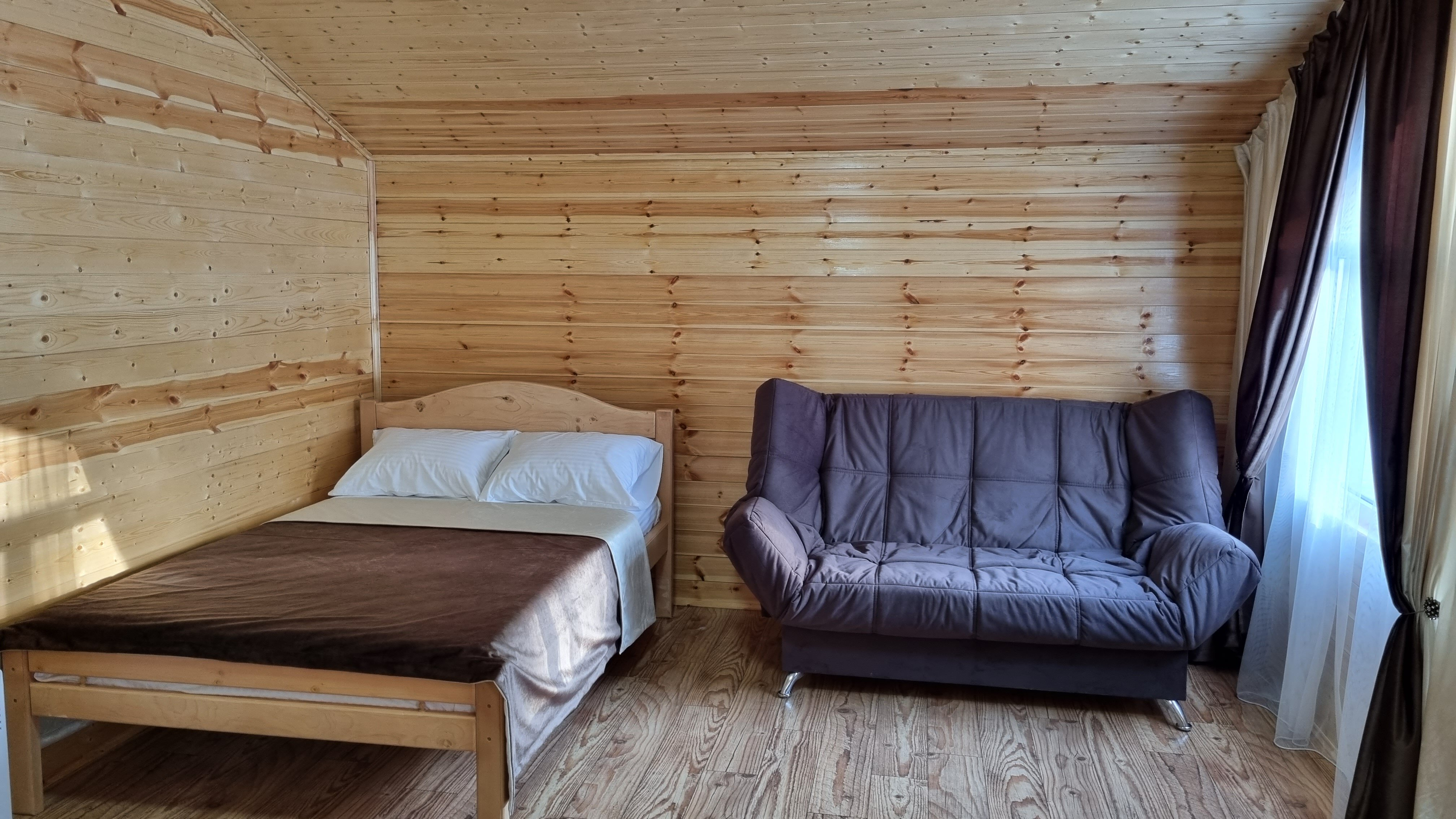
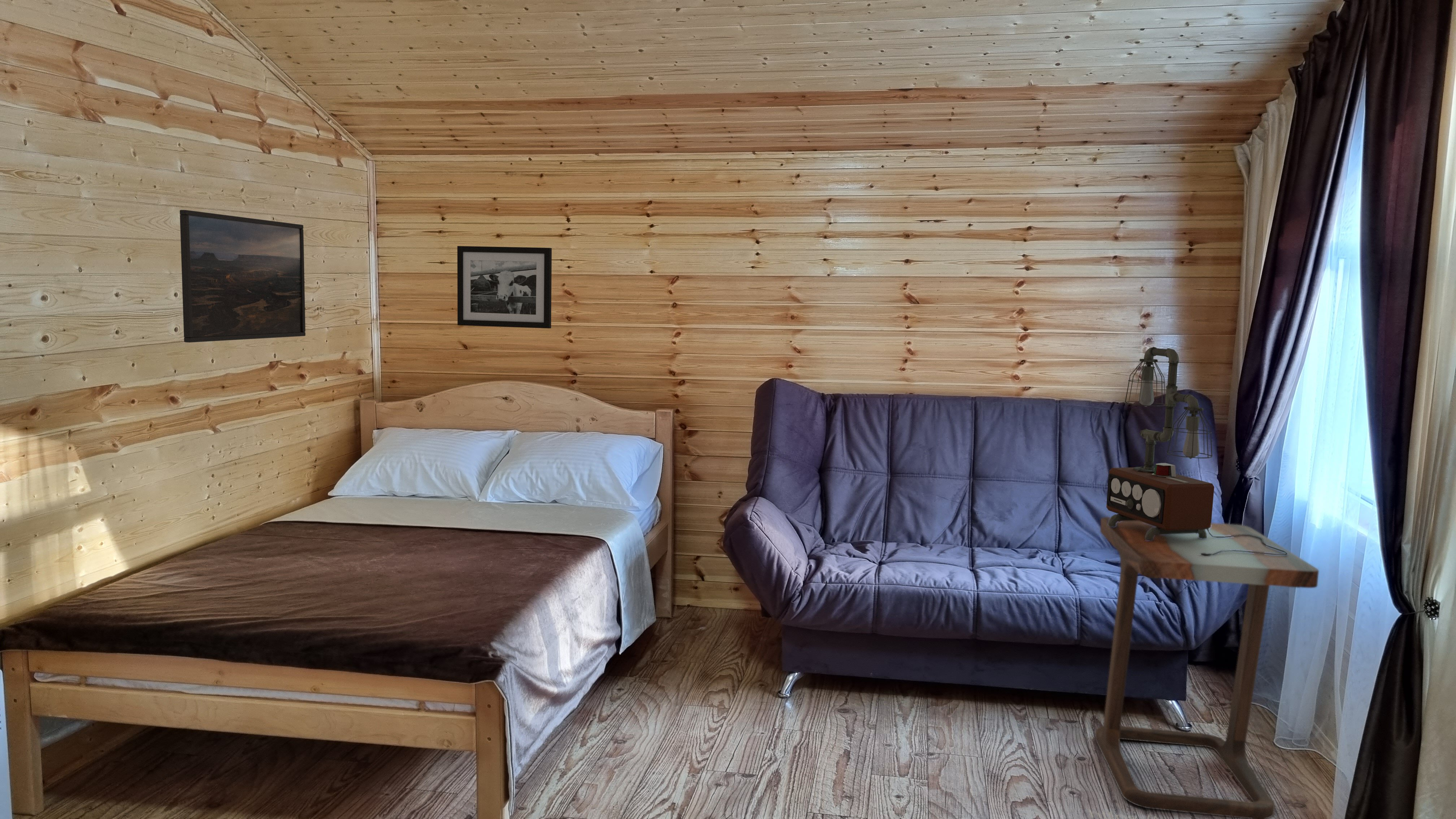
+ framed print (248, 279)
+ picture frame (504, 287)
+ side table (1236, 670)
+ table lamp (1204, 443)
